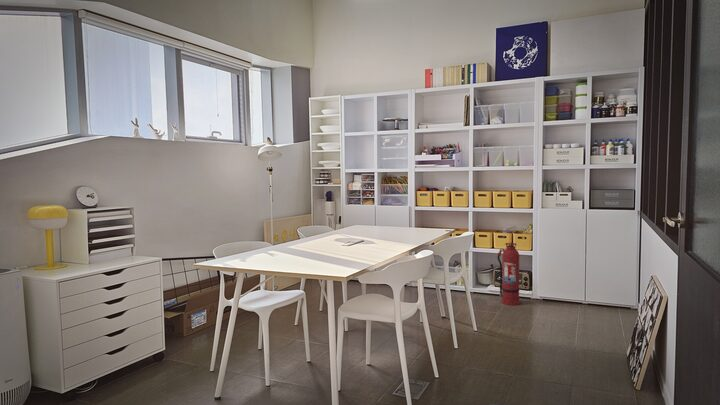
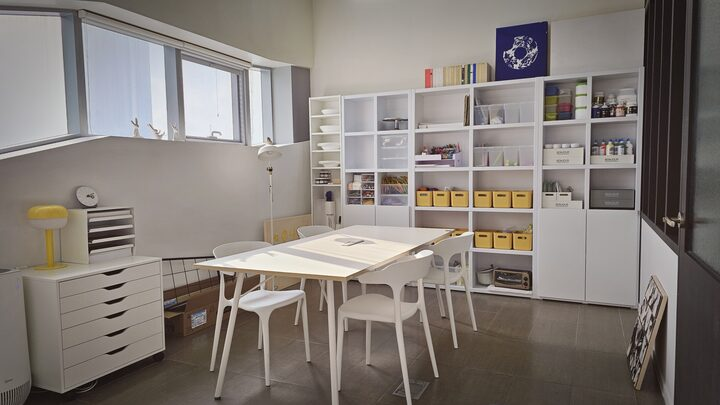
- fire extinguisher (508, 273)
